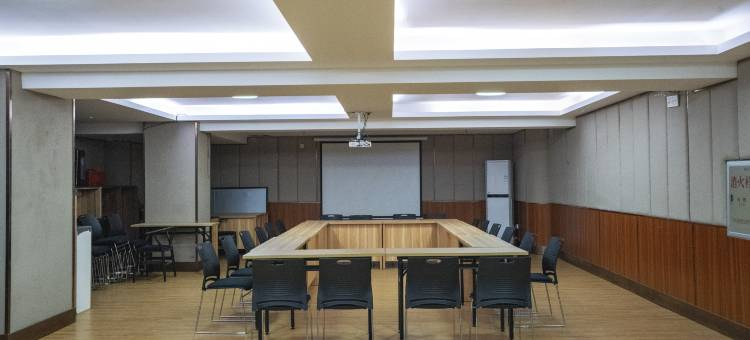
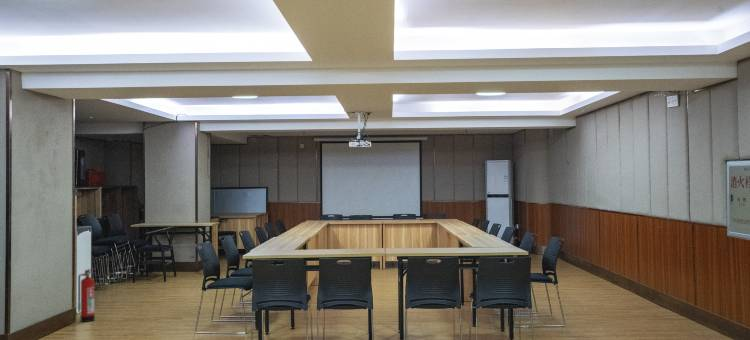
+ fire extinguisher (87, 294)
